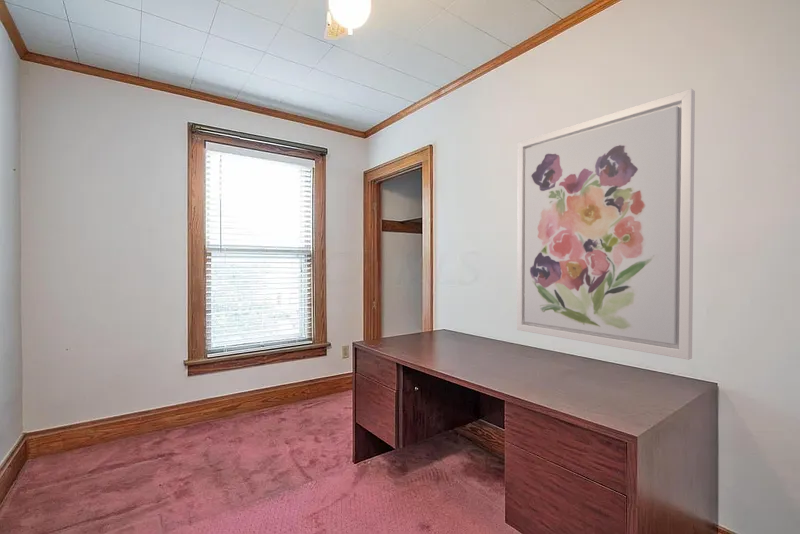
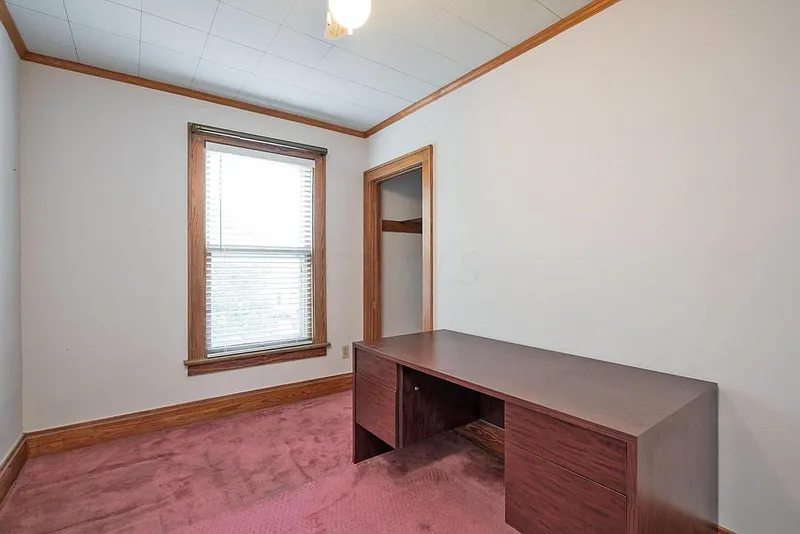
- wall art (590, 231)
